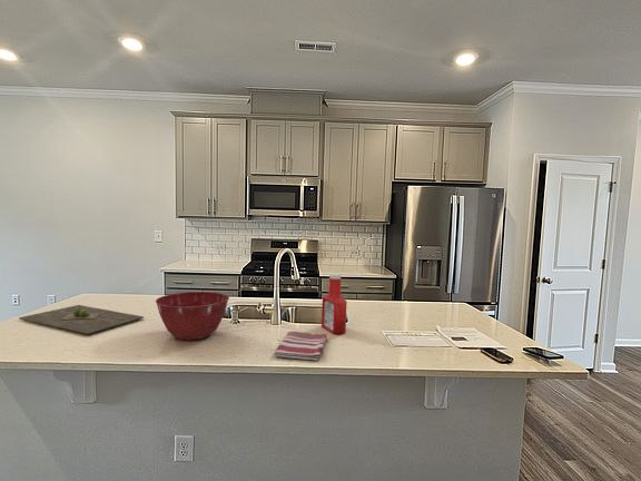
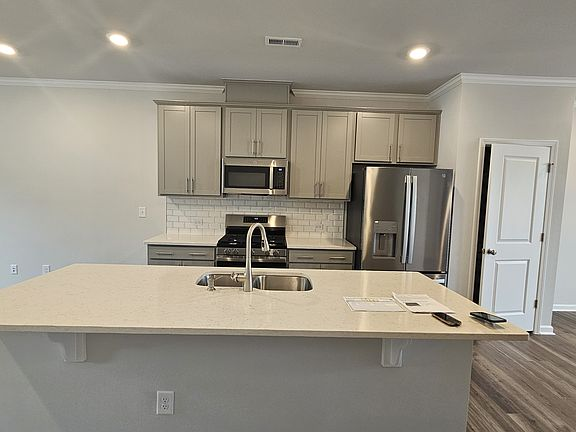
- cutting board (82, 313)
- dish towel (302, 344)
- soap bottle (334, 302)
- mixing bowl (193, 316)
